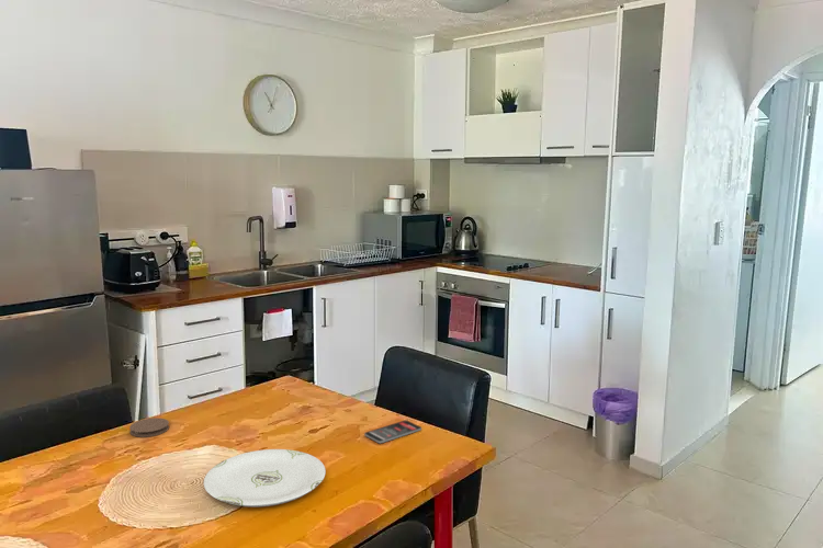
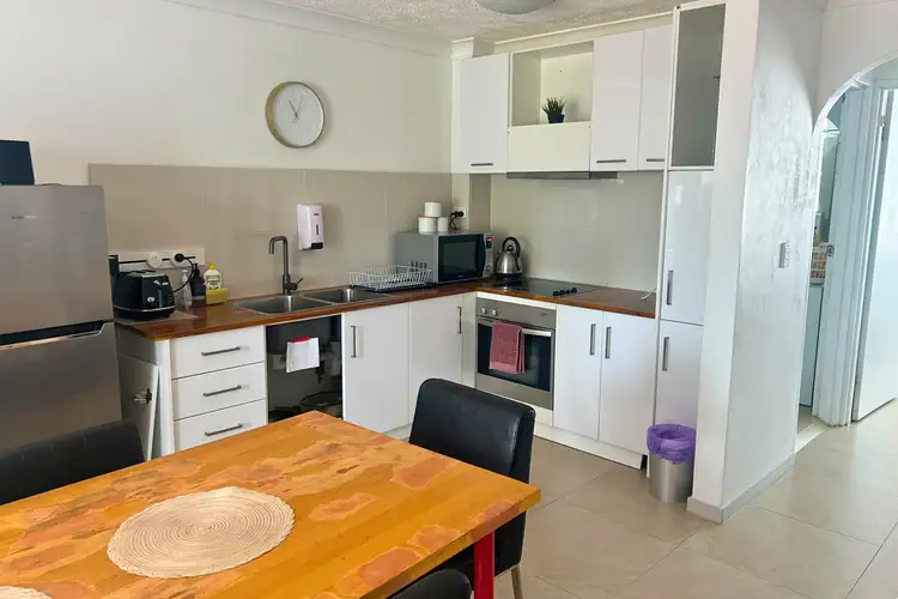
- plate (266, 478)
- coaster (149, 426)
- smartphone (393, 431)
